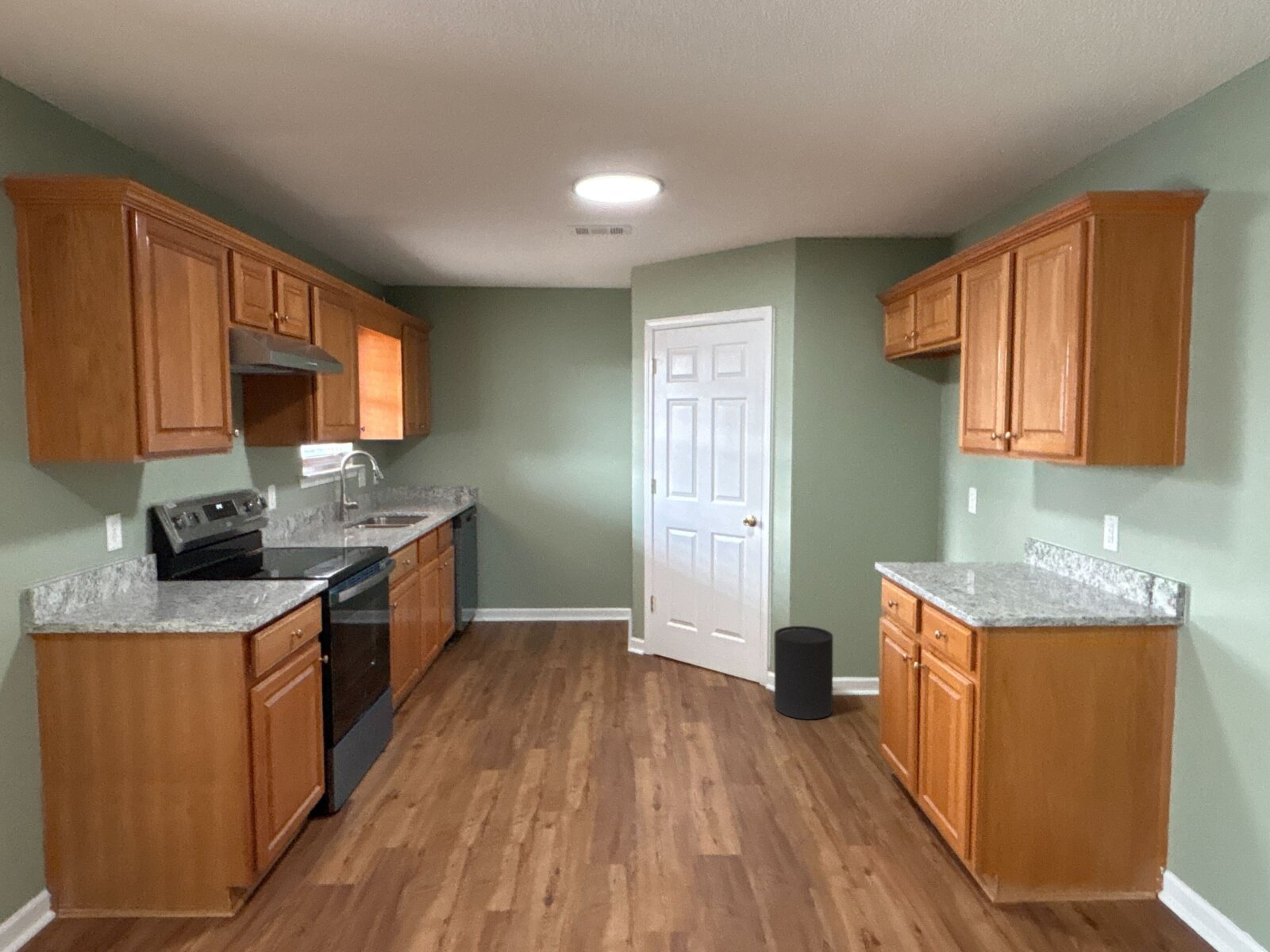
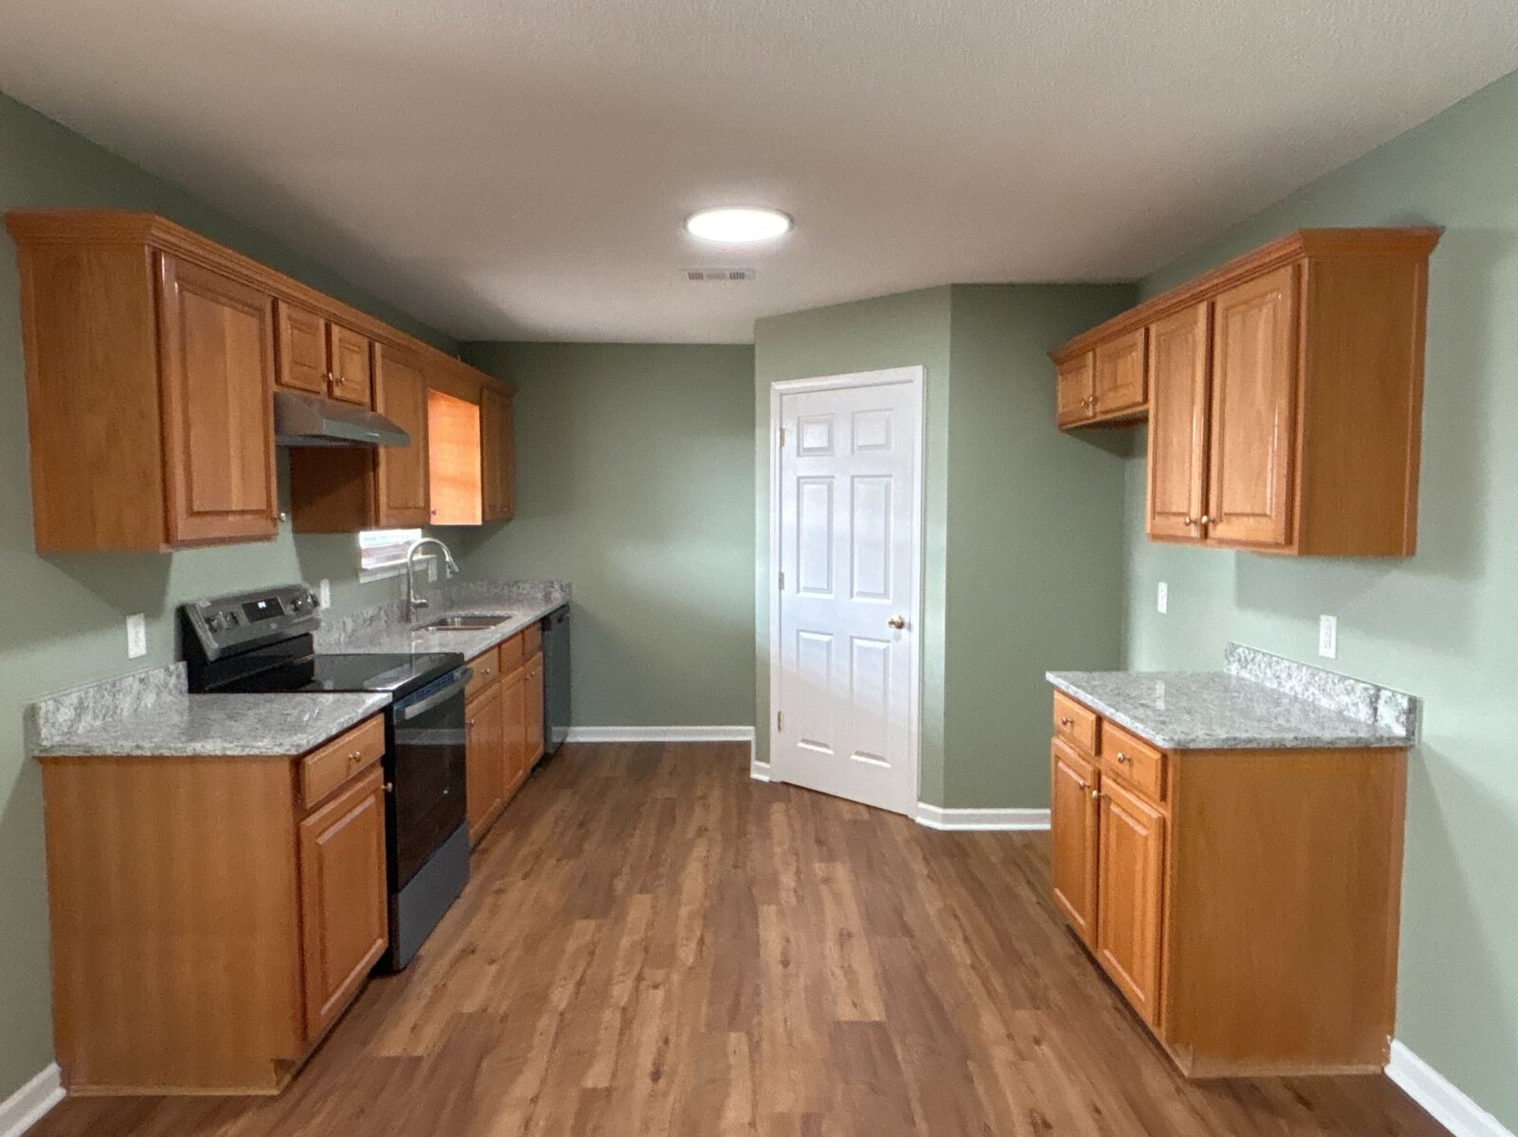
- trash can (803, 670)
